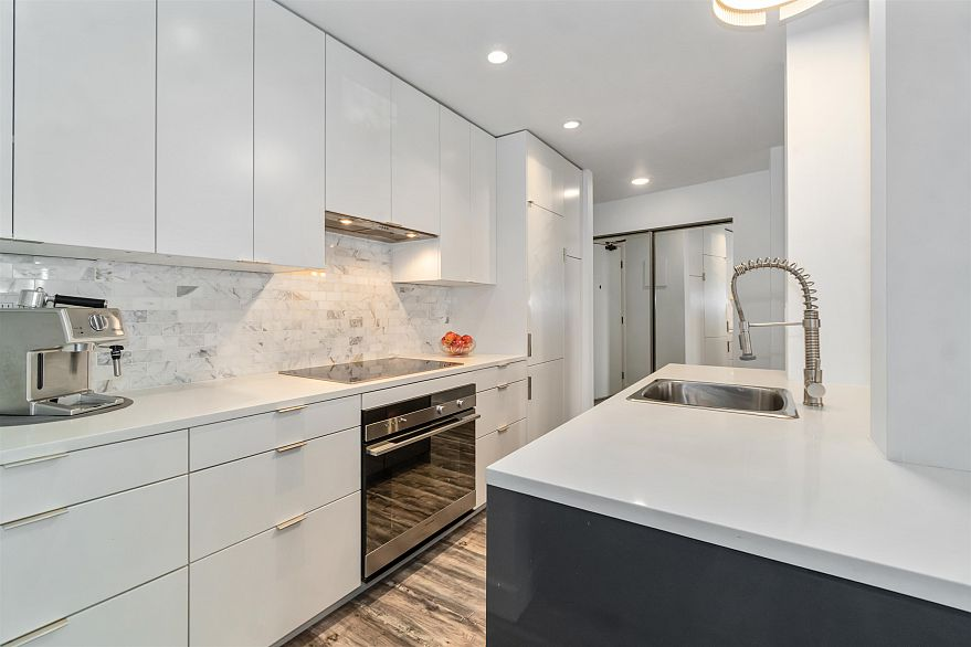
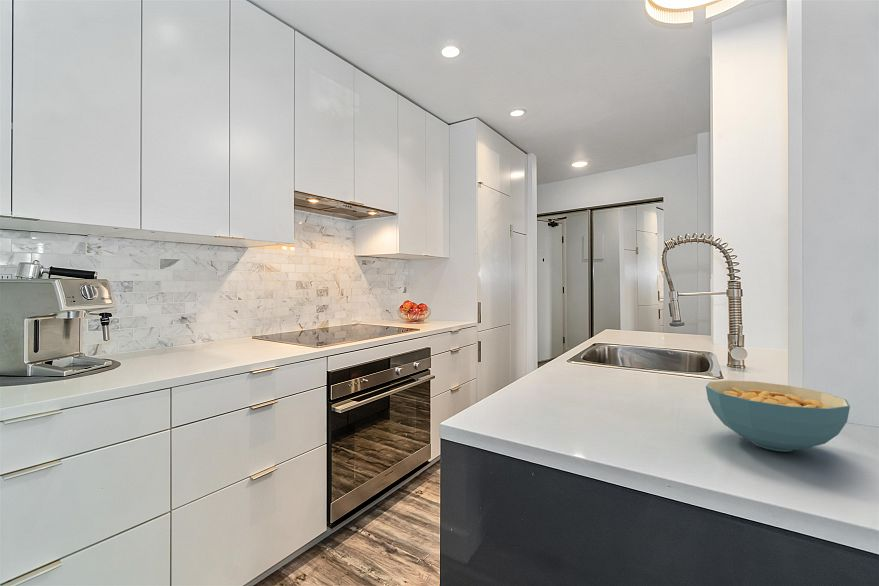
+ cereal bowl (771, 418)
